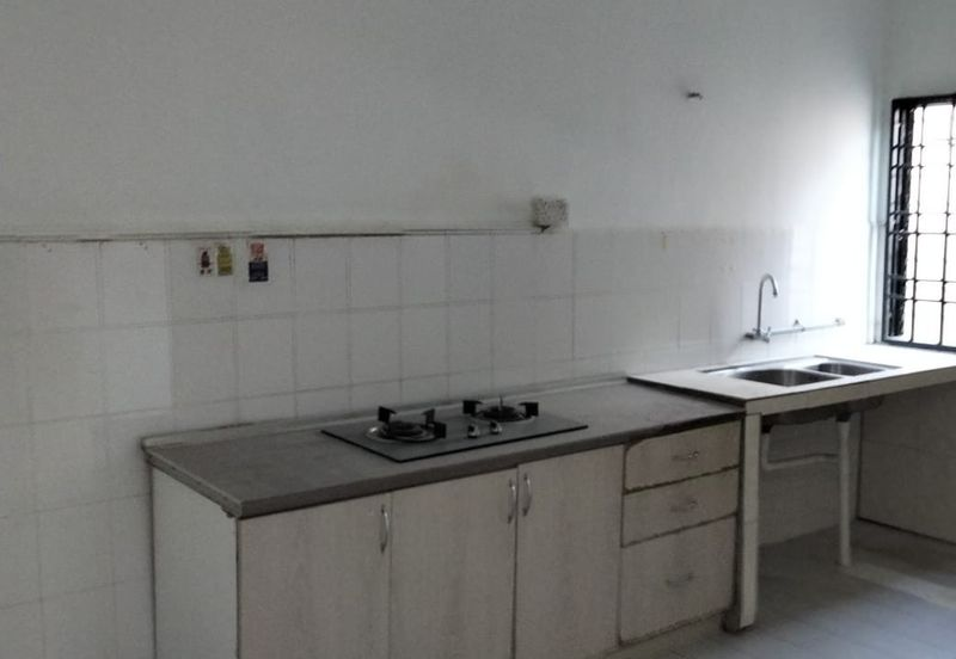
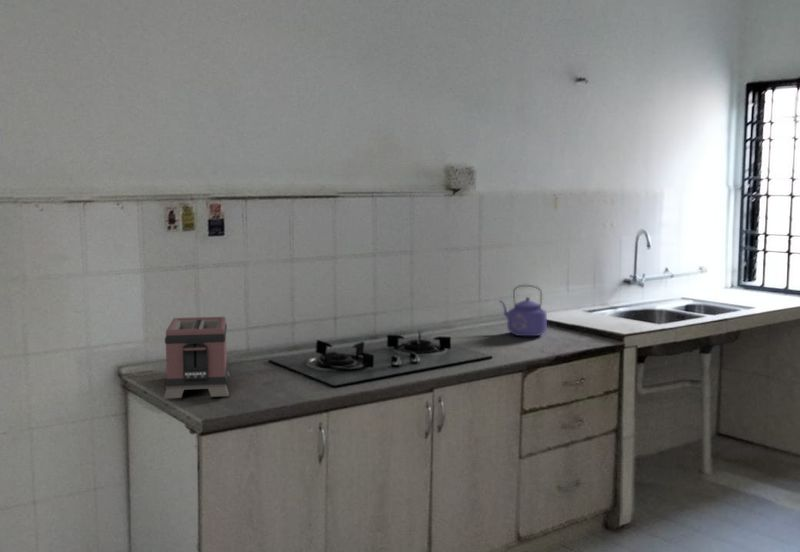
+ kettle (521, 309)
+ toaster (197, 355)
